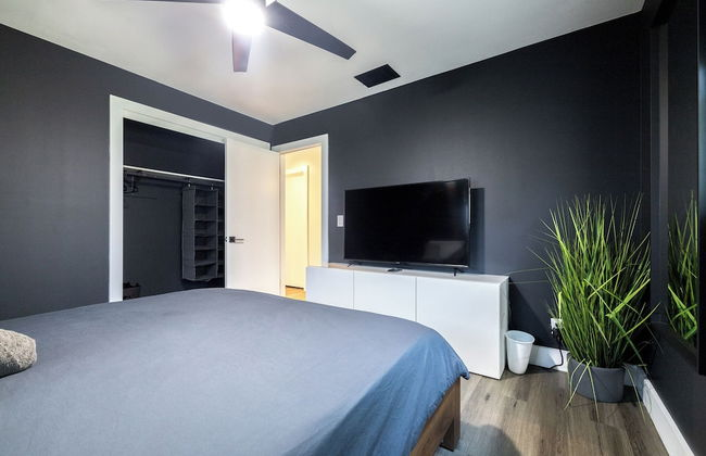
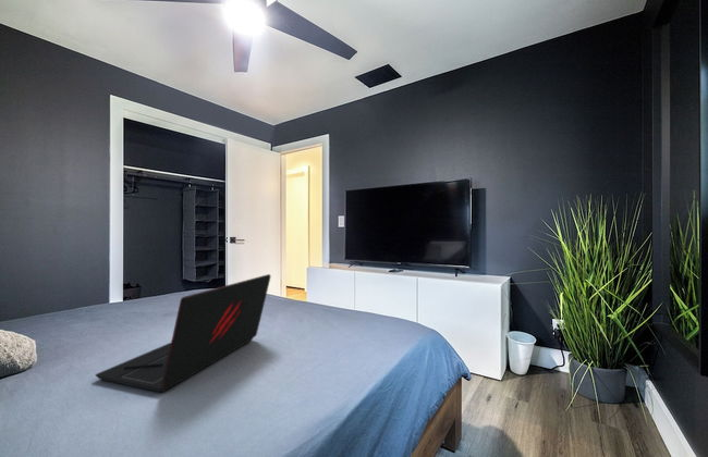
+ laptop (195, 319)
